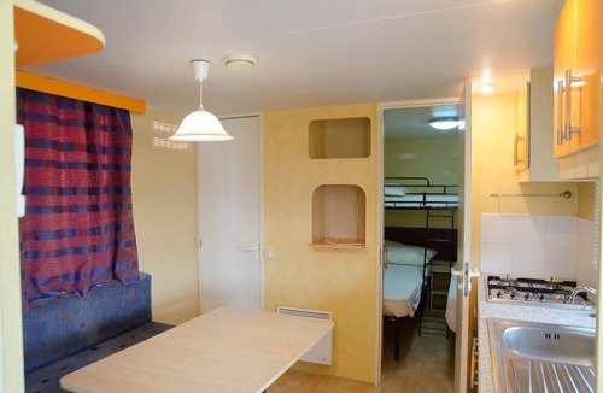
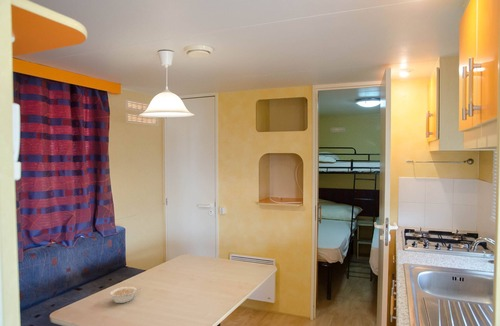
+ legume (124, 294)
